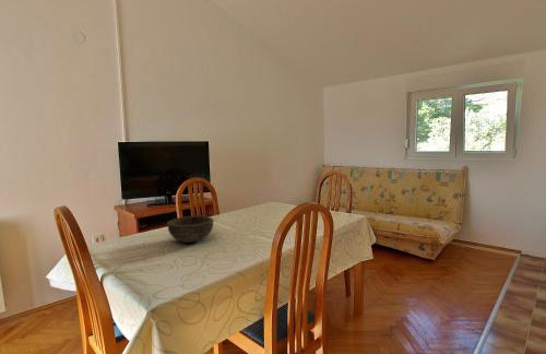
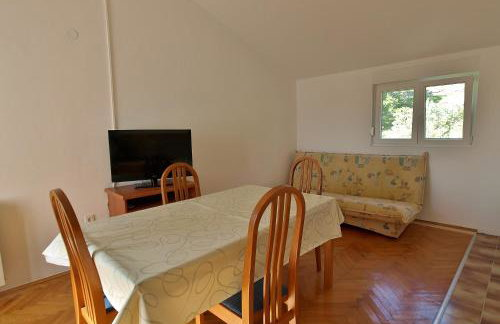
- bowl (191, 231)
